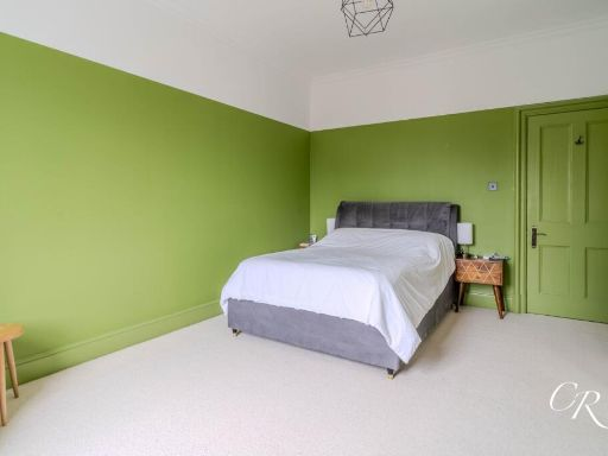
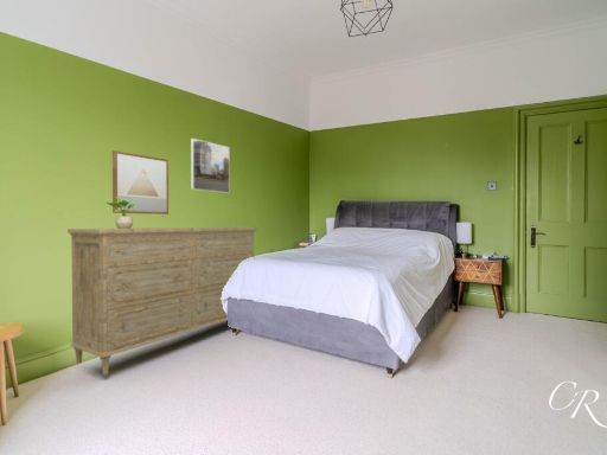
+ potted plant (122, 212)
+ dresser (178, 284)
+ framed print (211, 167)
+ wall art (142, 184)
